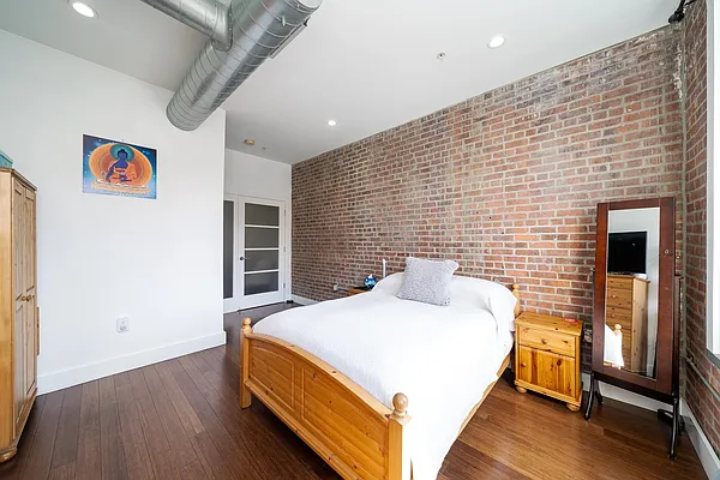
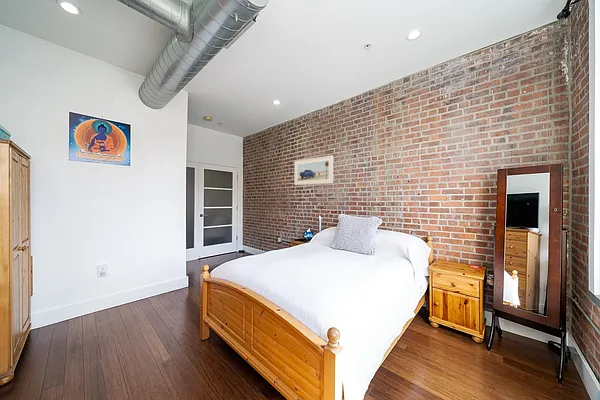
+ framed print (312, 171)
